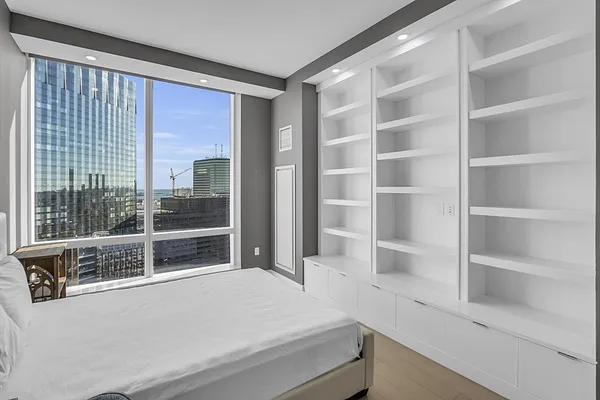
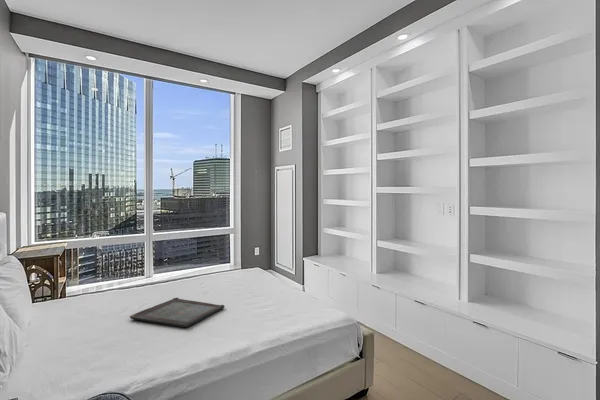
+ serving tray (179, 311)
